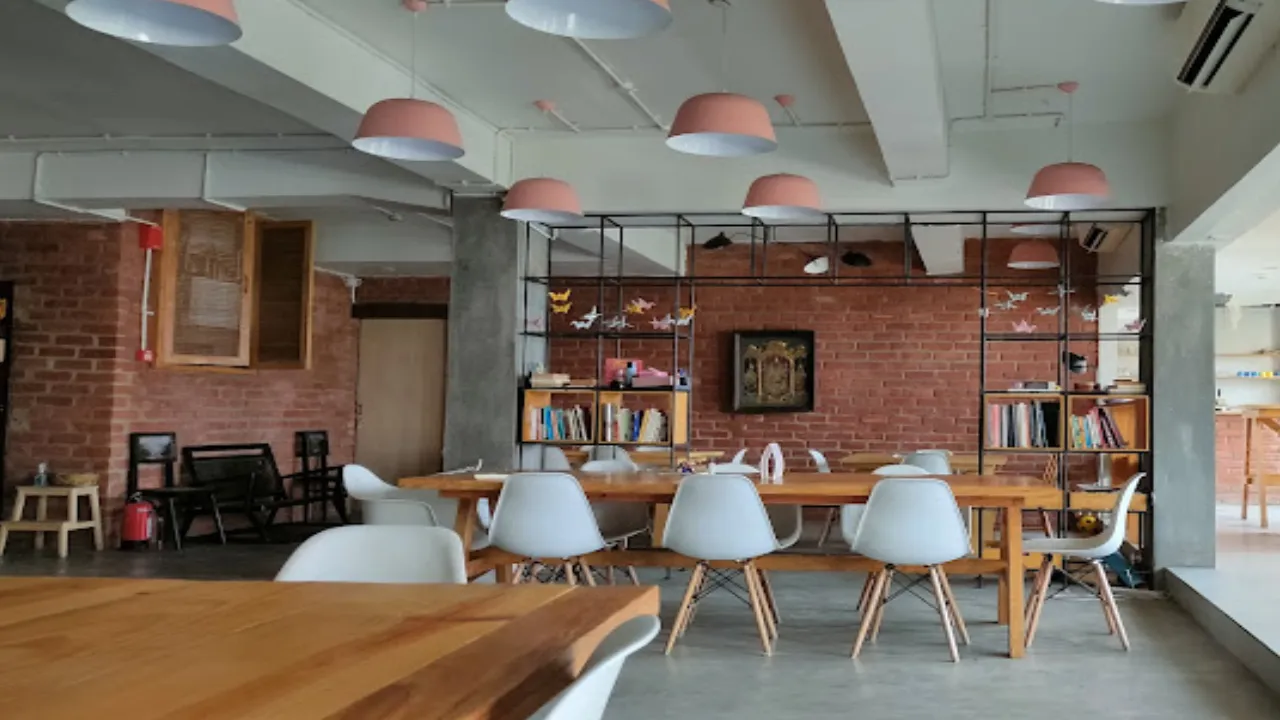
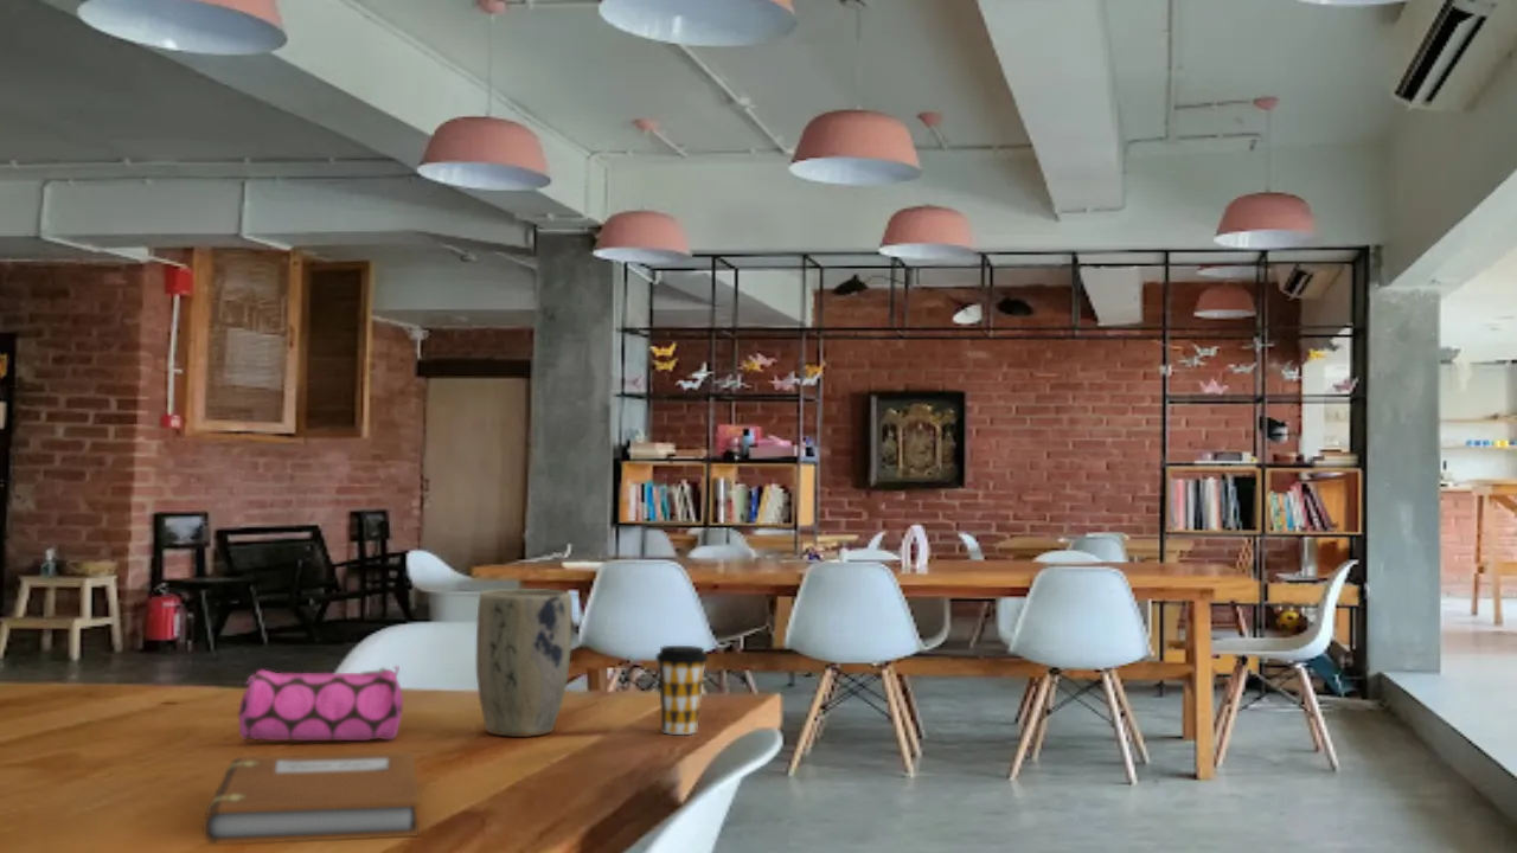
+ pencil case (321, 703)
+ coffee cup (680, 690)
+ plant pot (523, 661)
+ notebook (318, 793)
